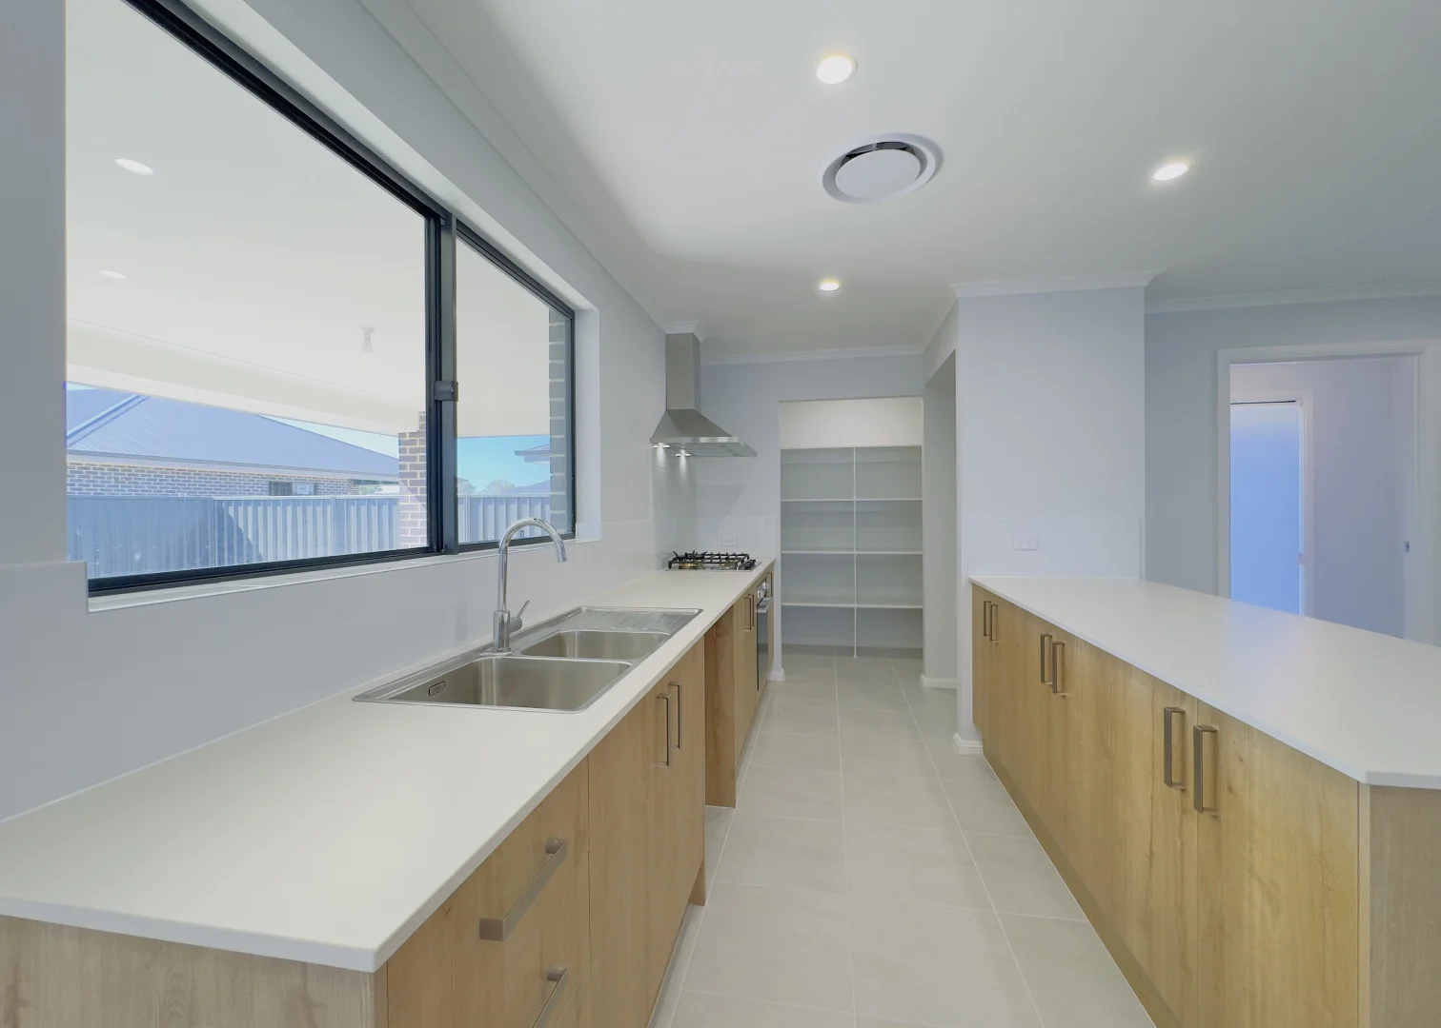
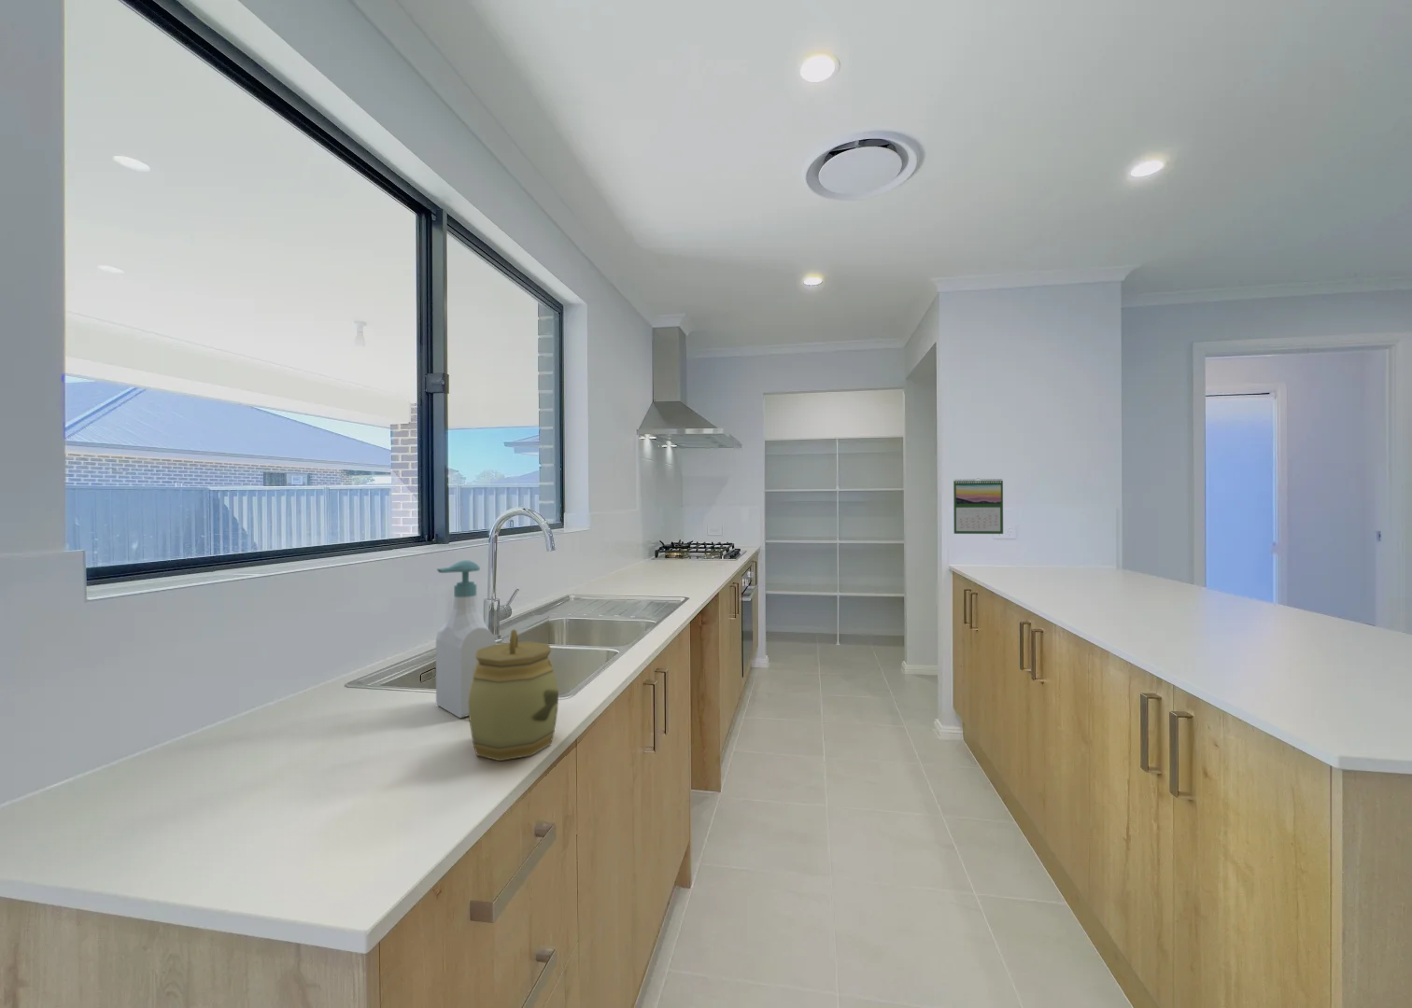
+ calendar (978, 506)
+ soap bottle (460, 634)
+ jar (514, 686)
